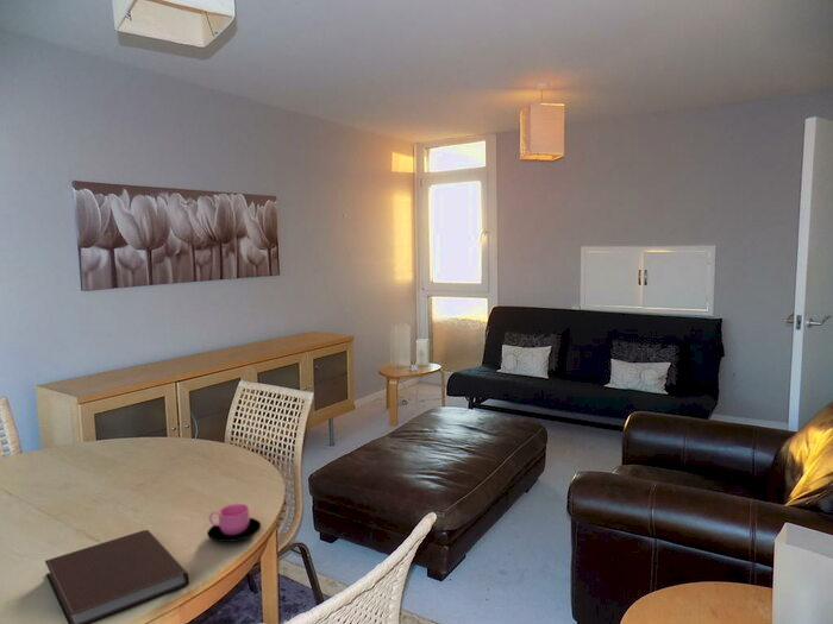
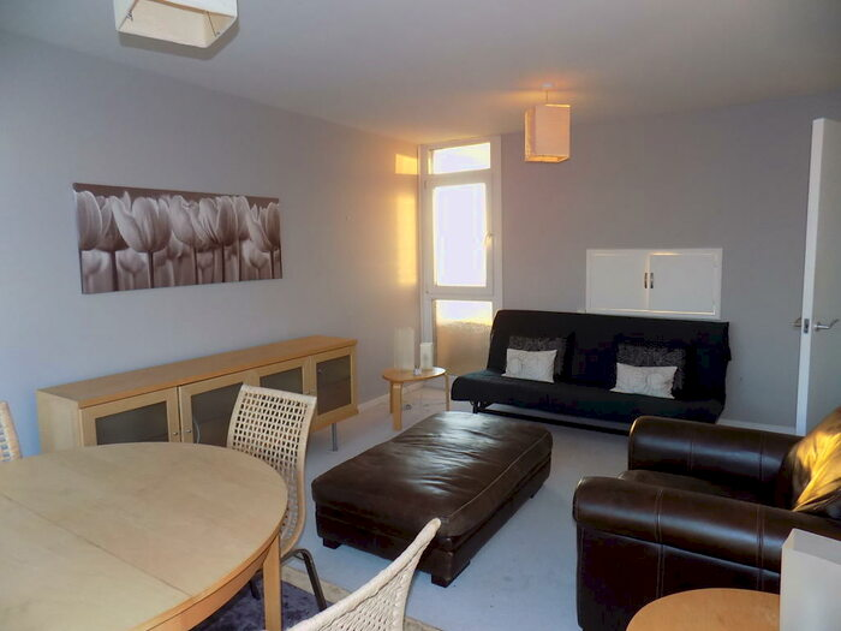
- cup (233, 522)
- notebook (115, 573)
